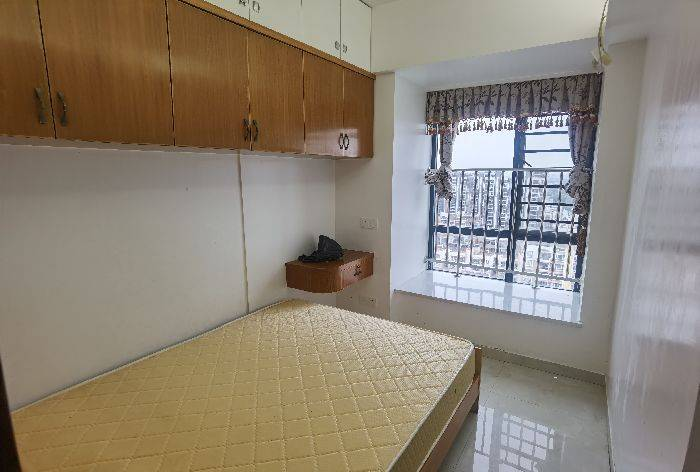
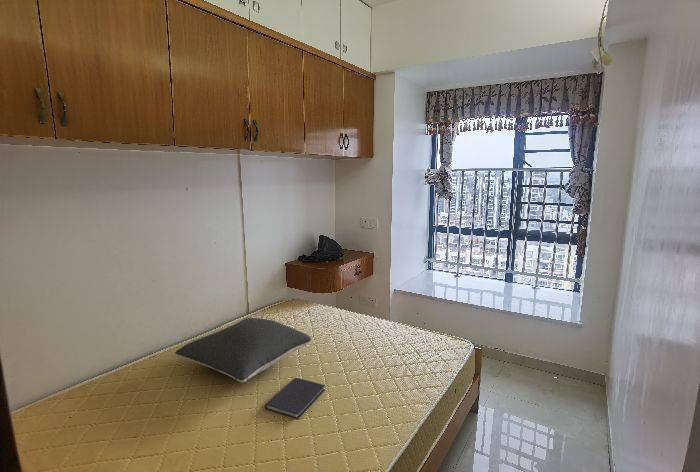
+ diary (296, 396)
+ pillow (245, 345)
